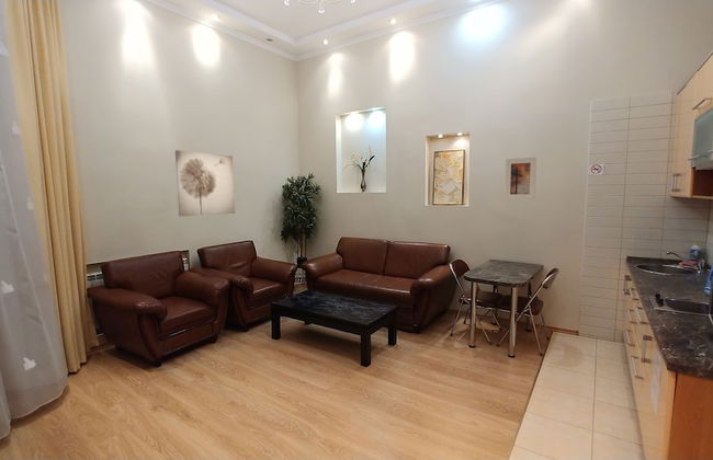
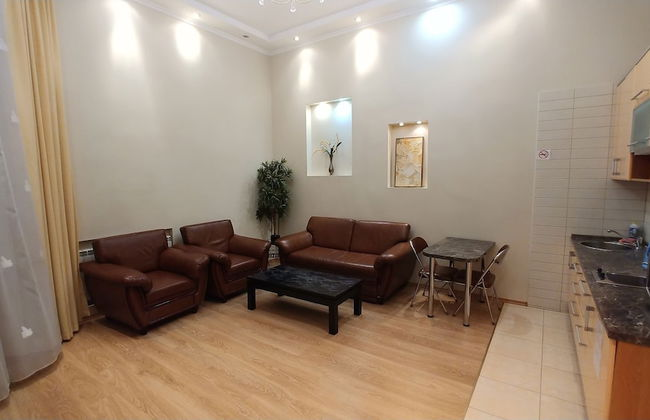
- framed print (520, 179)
- wall art (206, 184)
